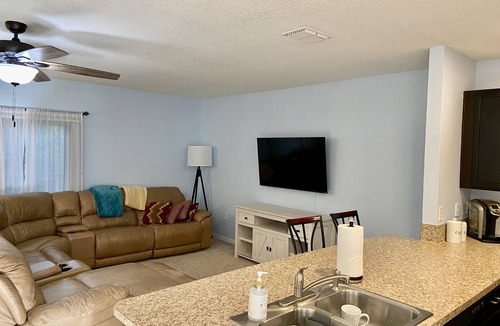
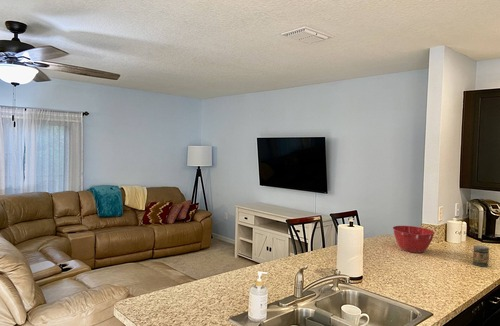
+ mixing bowl (412, 239)
+ jar (480, 255)
